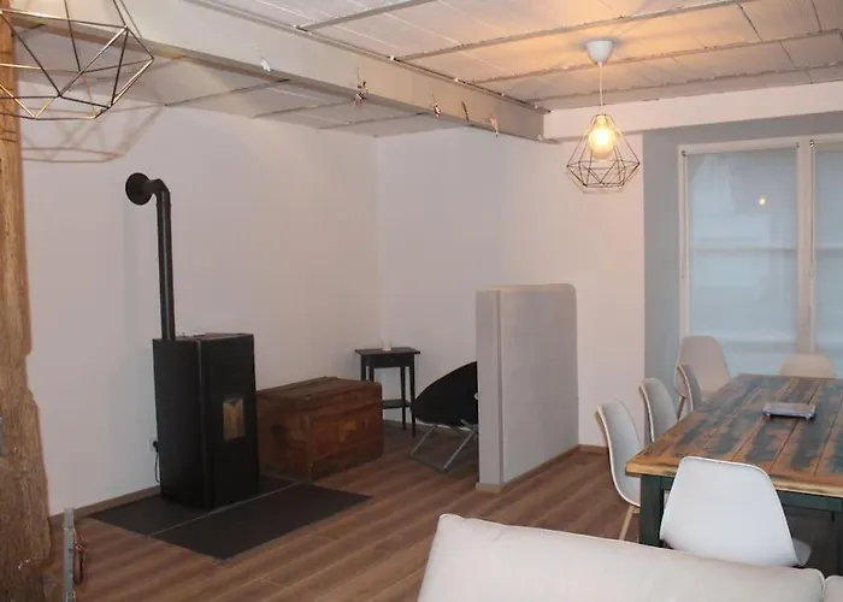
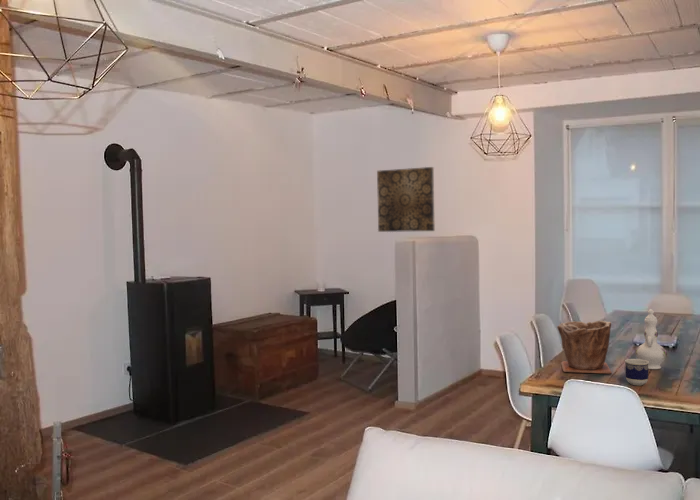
+ wall art (405, 200)
+ plant pot (585, 344)
+ cup (637, 371)
+ chinaware (651, 337)
